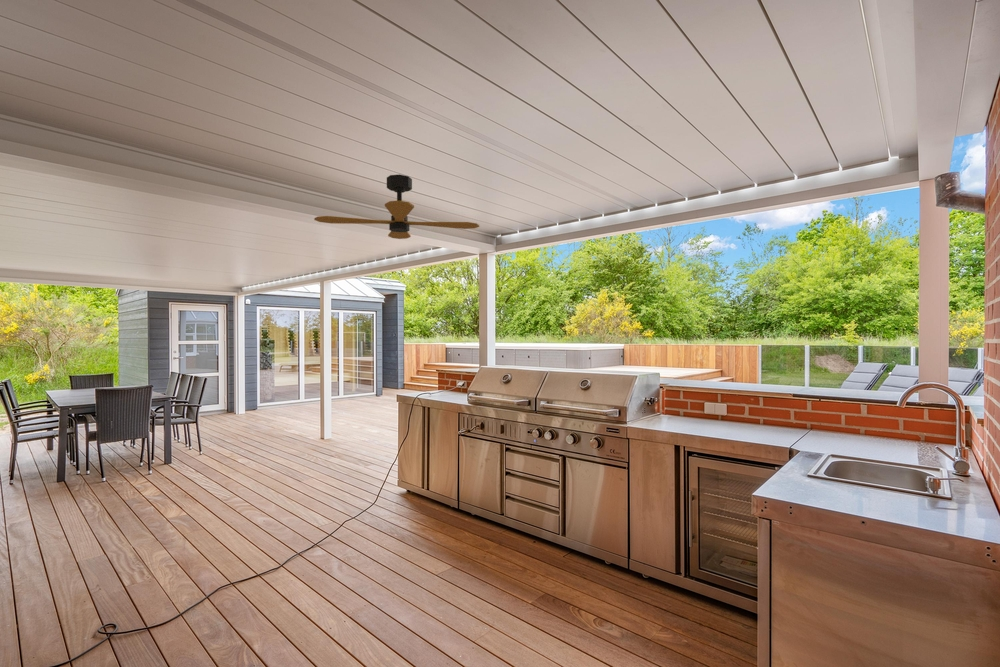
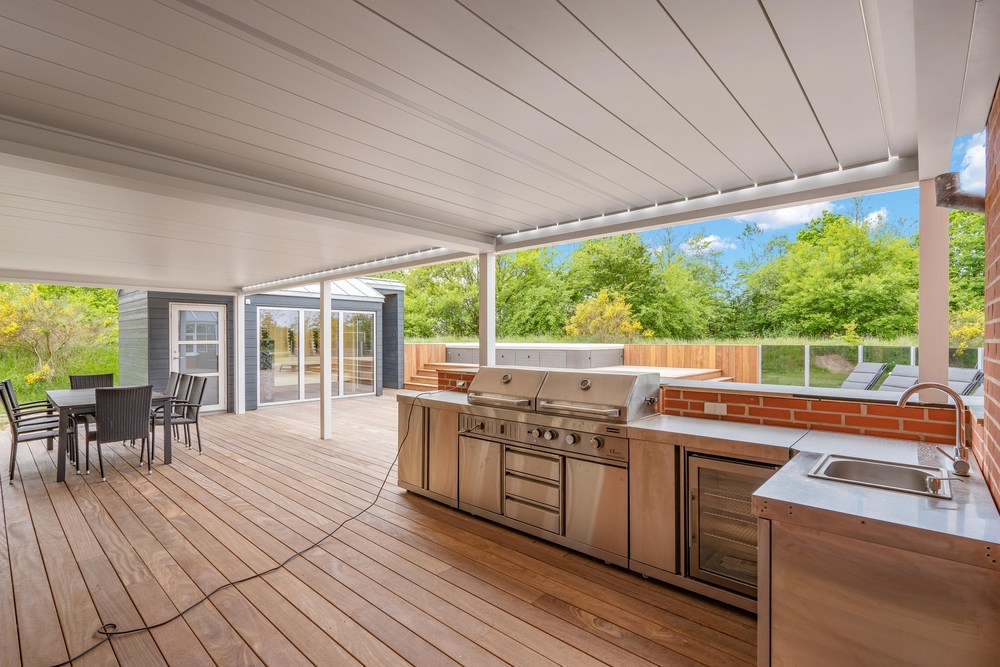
- ceiling fan (399, 204)
